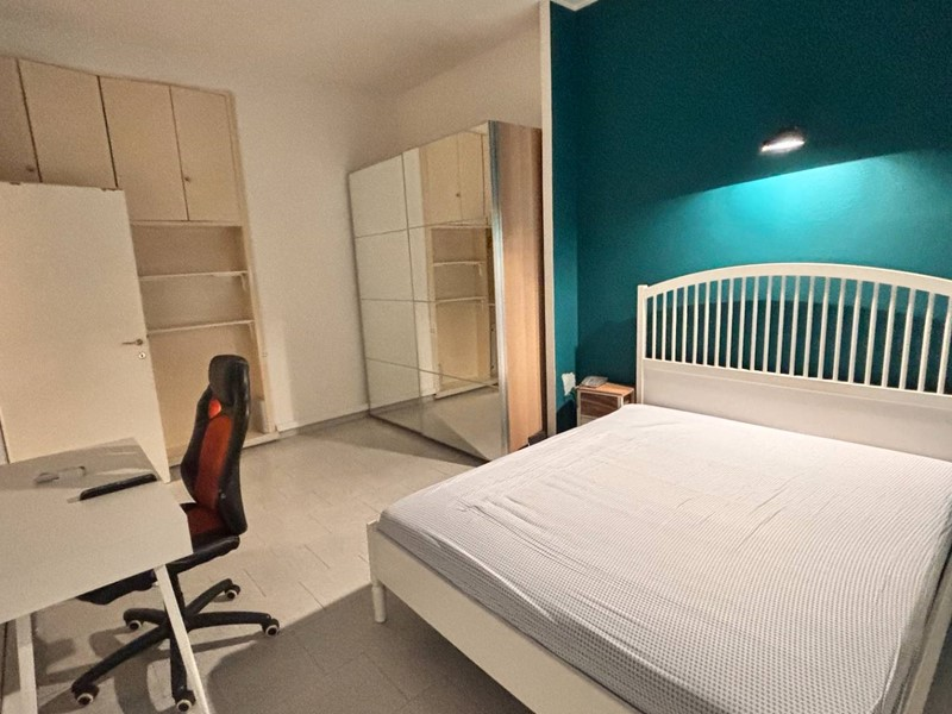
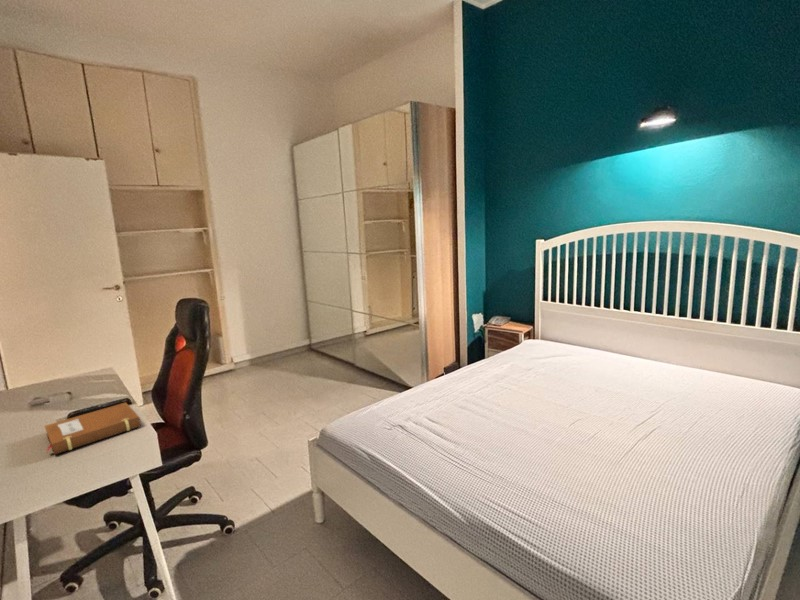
+ notebook (91, 427)
